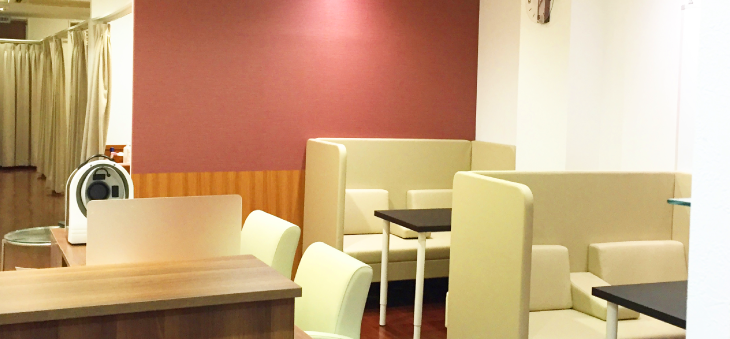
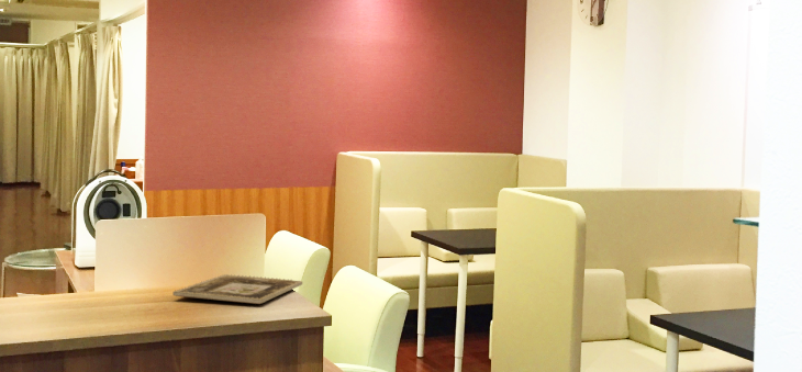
+ picture frame (241, 288)
